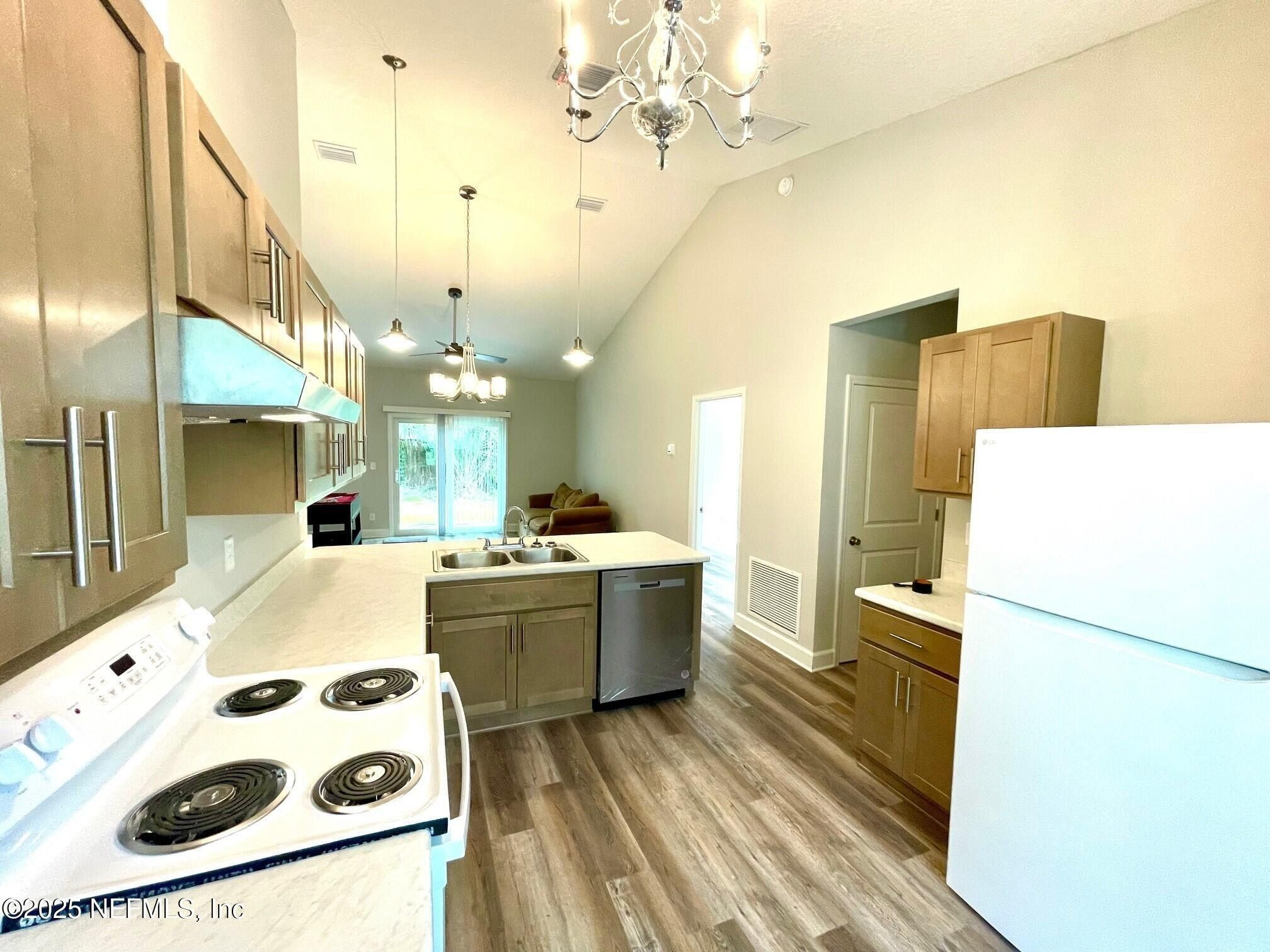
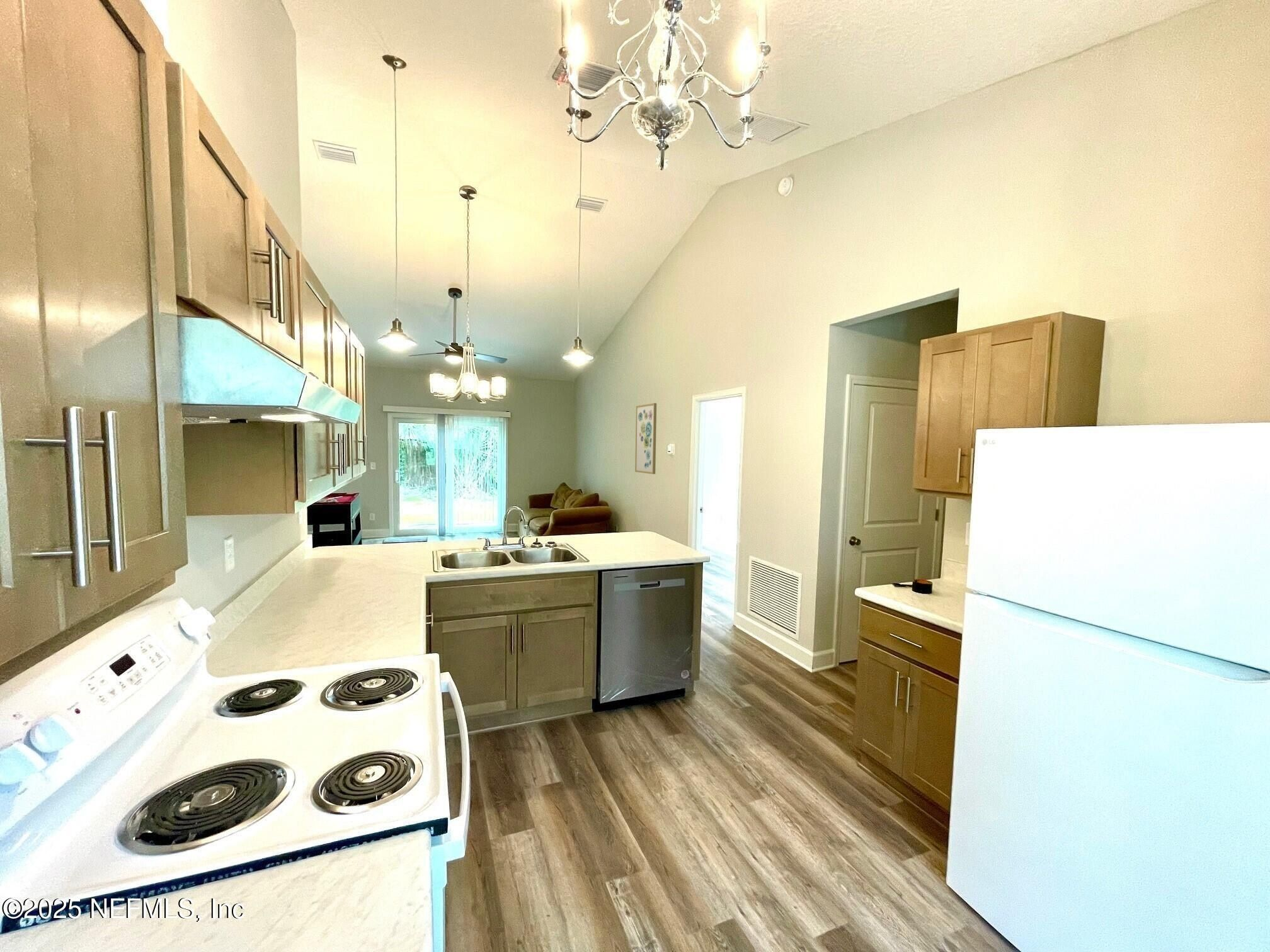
+ wall art (645, 439)
